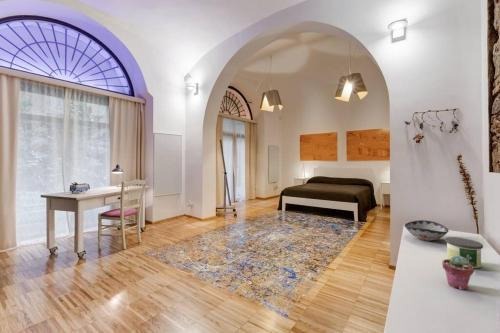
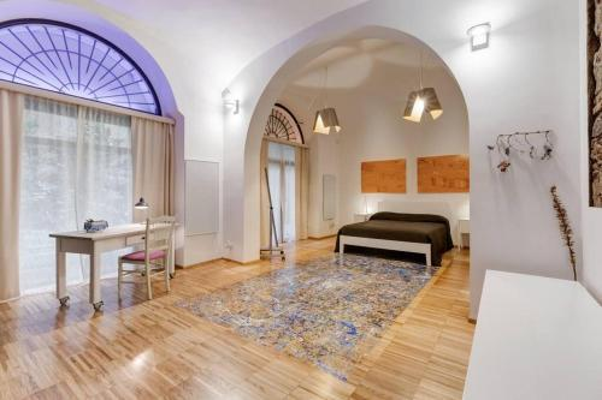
- candle (463, 252)
- potted succulent (457, 270)
- decorative bowl (425, 231)
